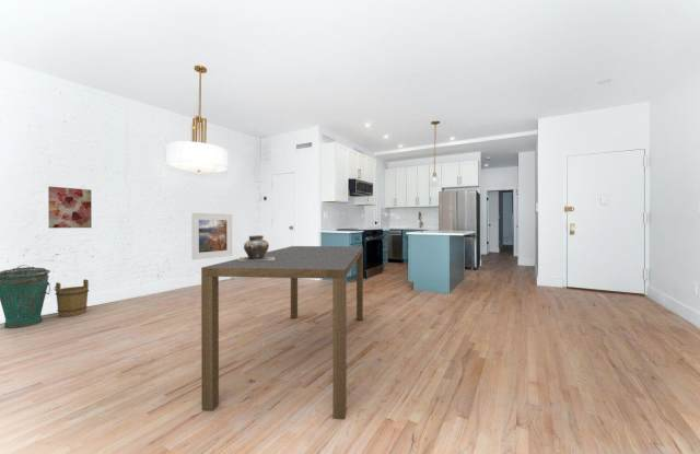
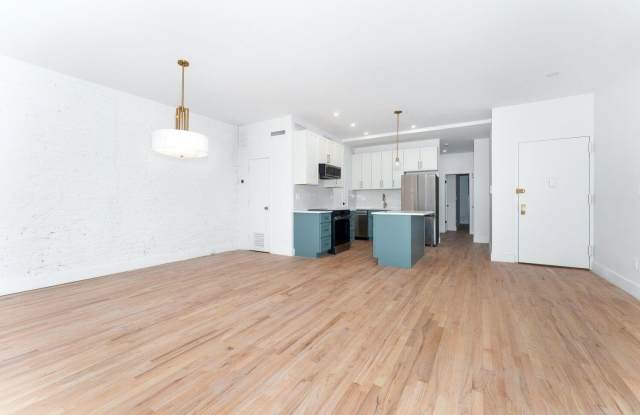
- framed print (213, 235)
- bucket (71, 296)
- wall art (70, 208)
- ceramic vessel (256, 246)
- dining table (296, 301)
- trash can (23, 294)
